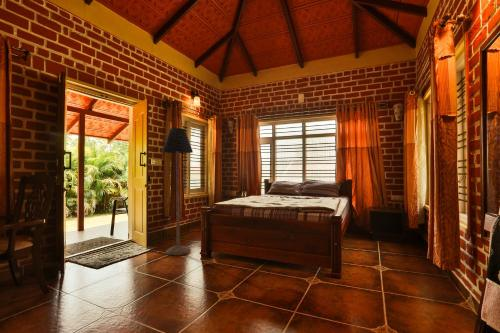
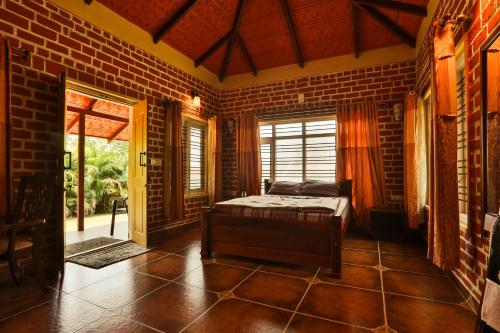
- floor lamp (178, 190)
